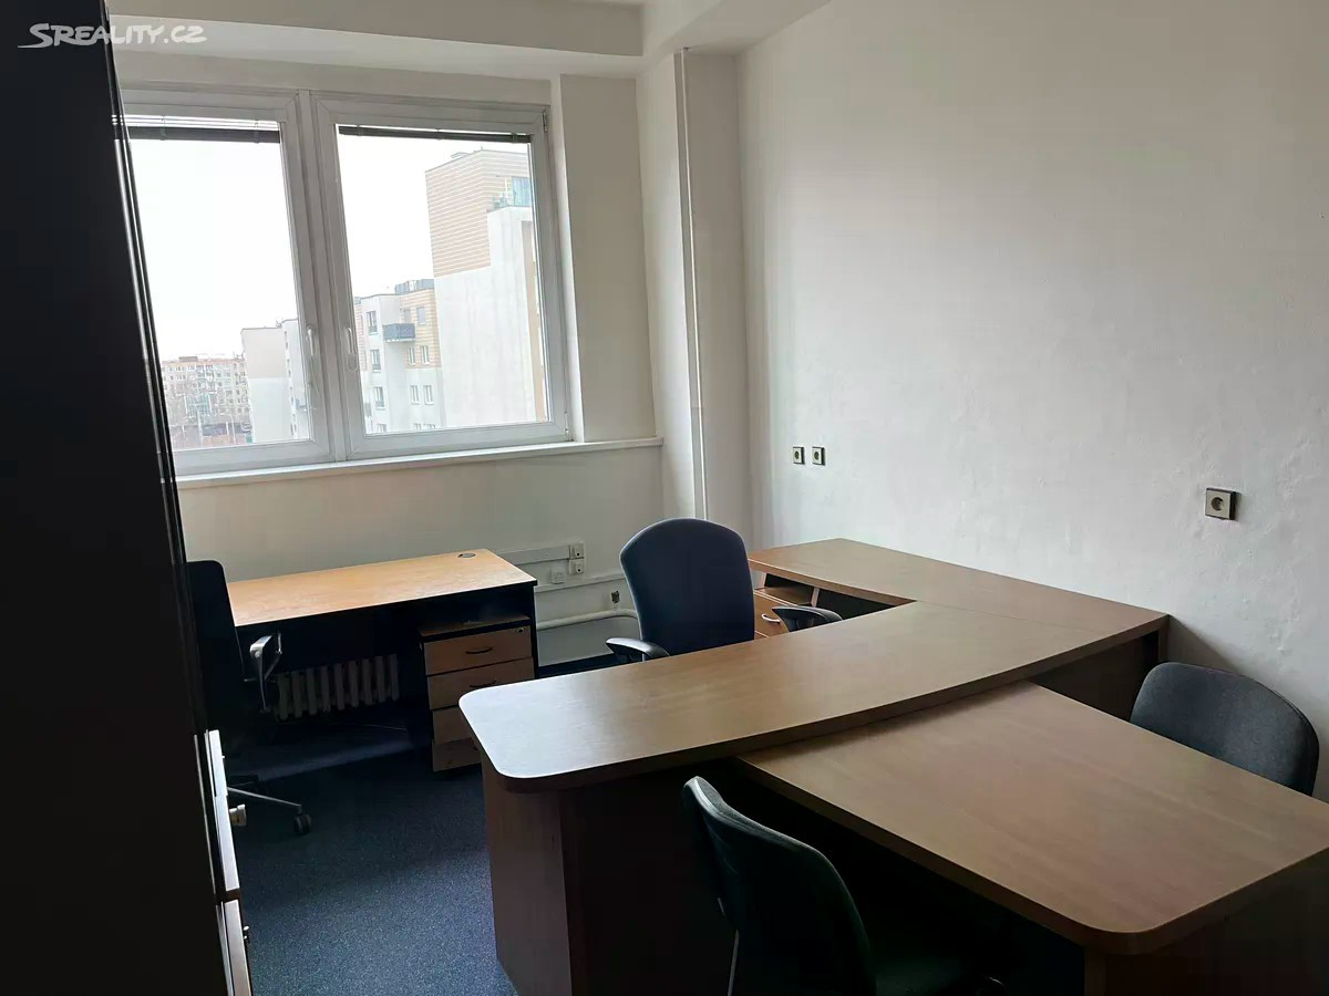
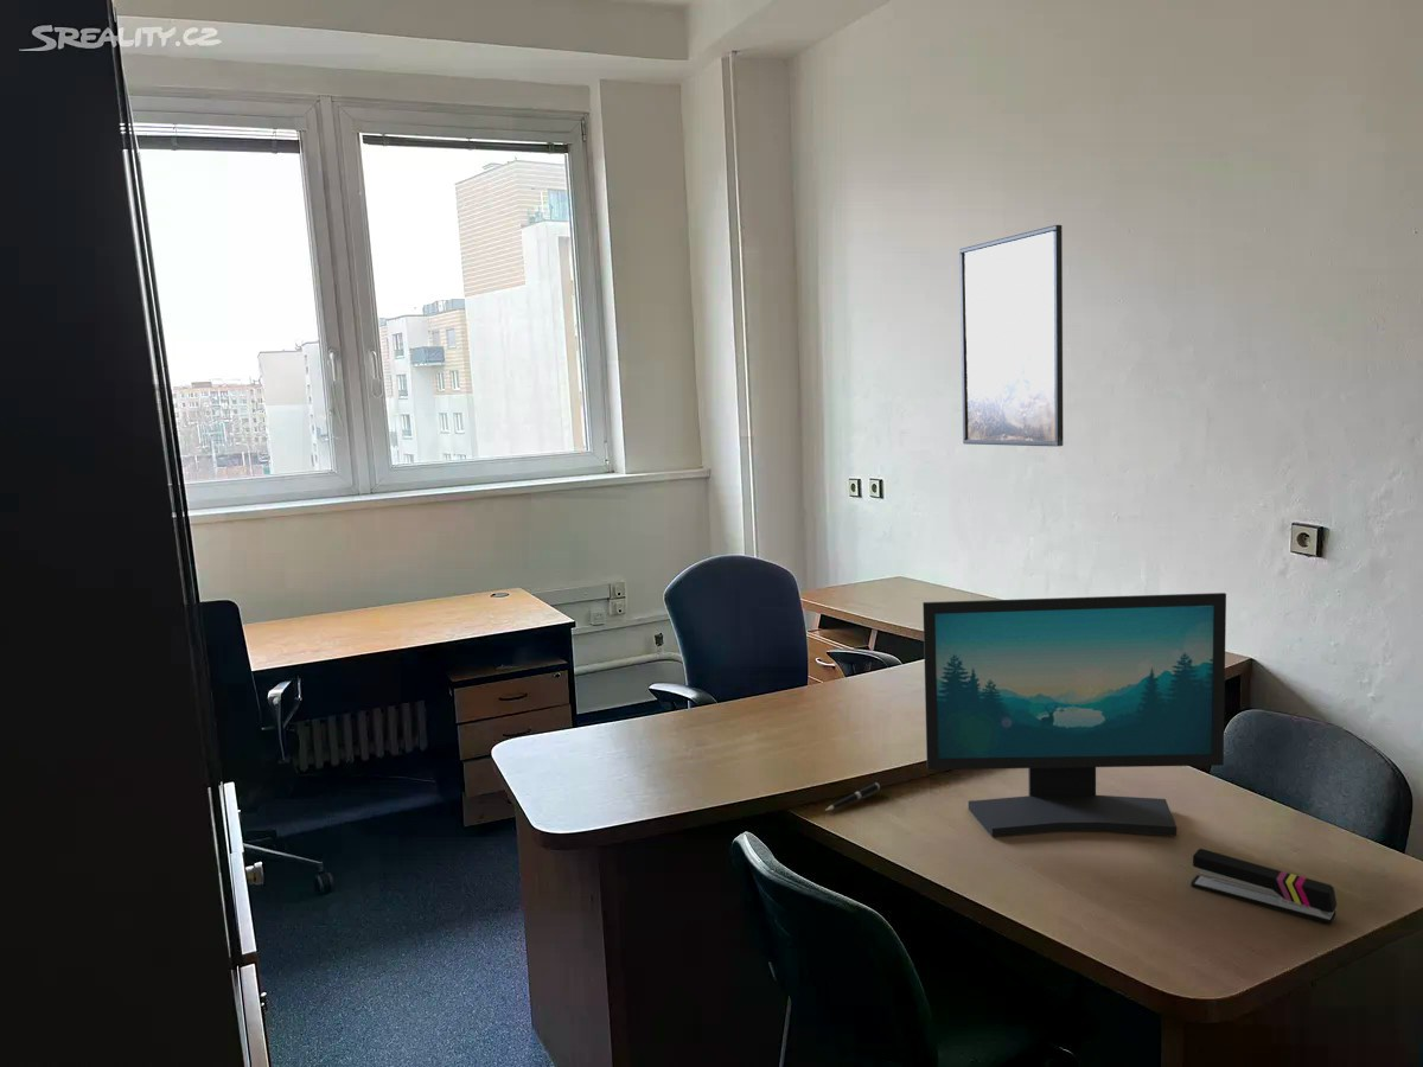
+ pen (851, 797)
+ stapler (1261, 883)
+ computer monitor (1071, 709)
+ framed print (1008, 343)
